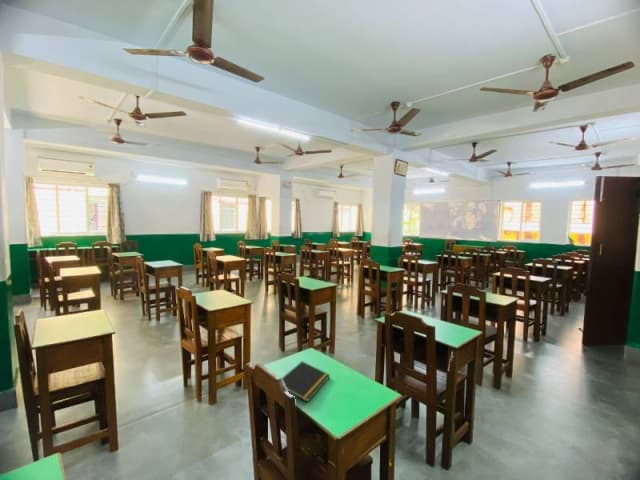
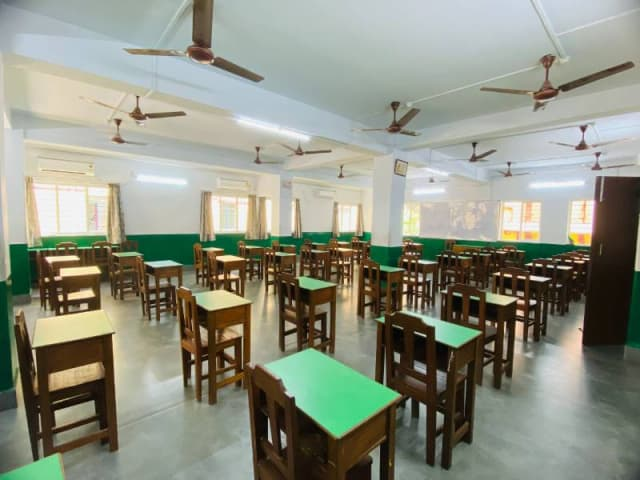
- notepad (304, 379)
